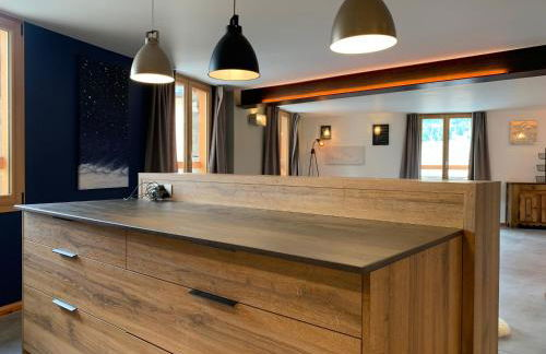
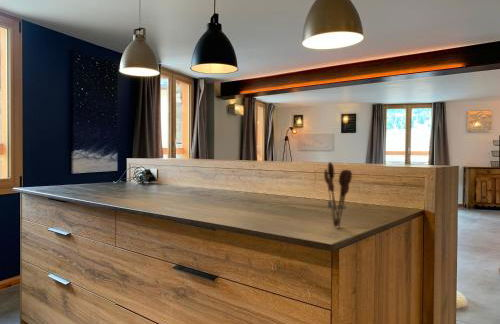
+ utensil holder (340, 194)
